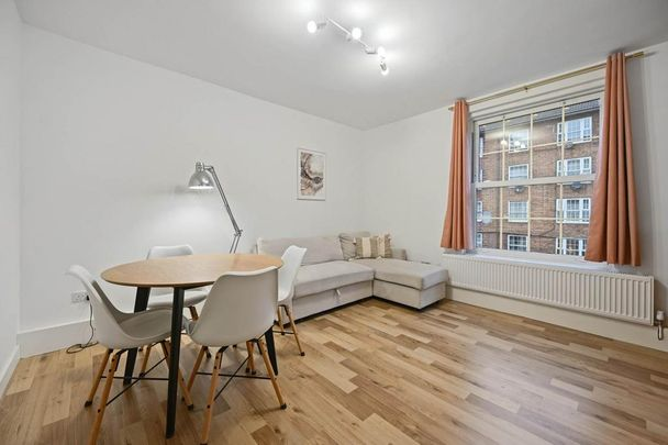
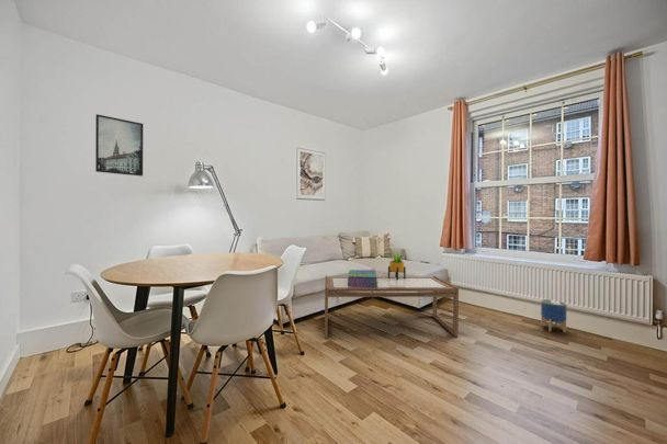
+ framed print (120, 146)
+ stack of books (362, 276)
+ planter (553, 315)
+ coffee table (385, 296)
+ potted plant (396, 263)
